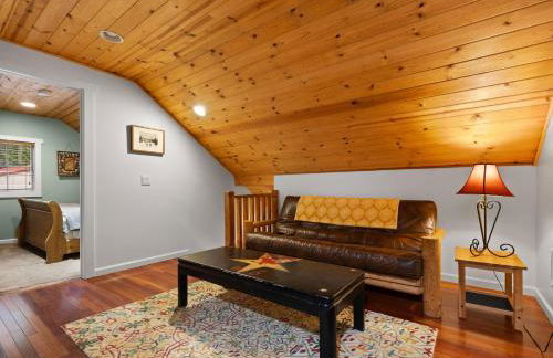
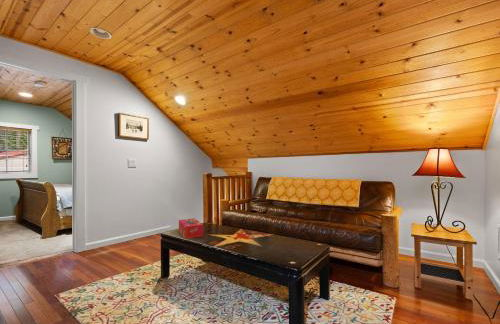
+ tissue box (190, 227)
